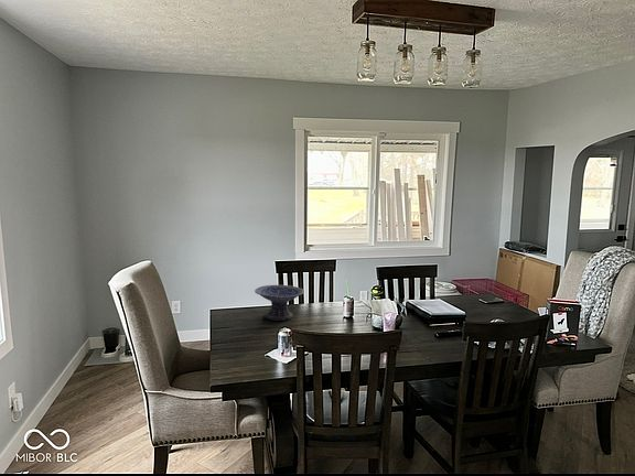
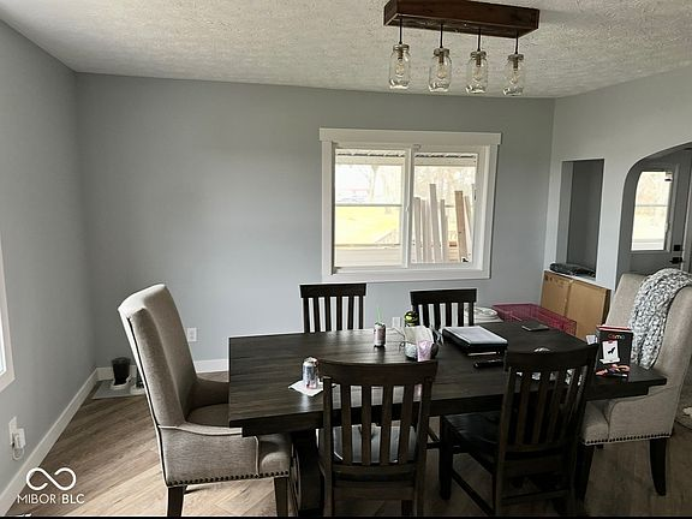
- decorative bowl (279, 303)
